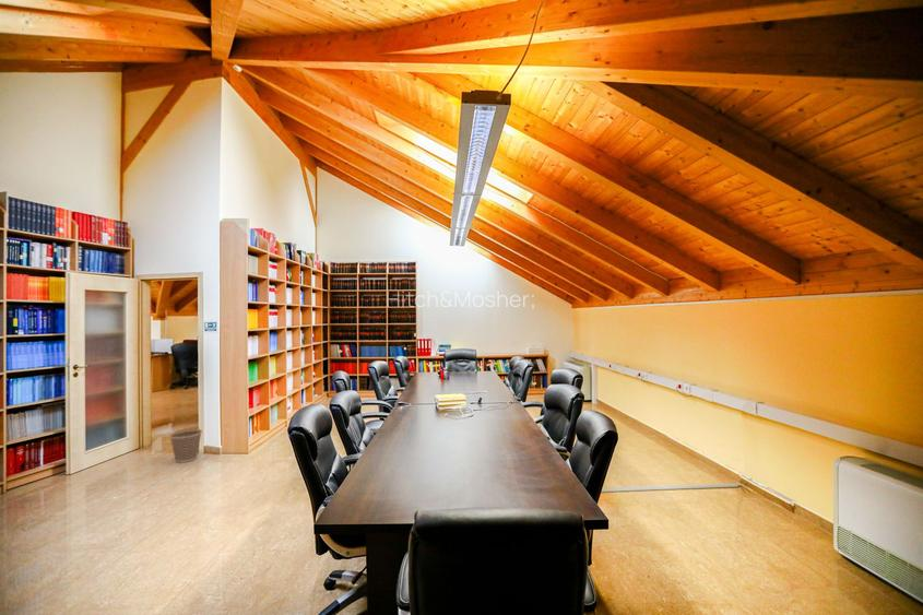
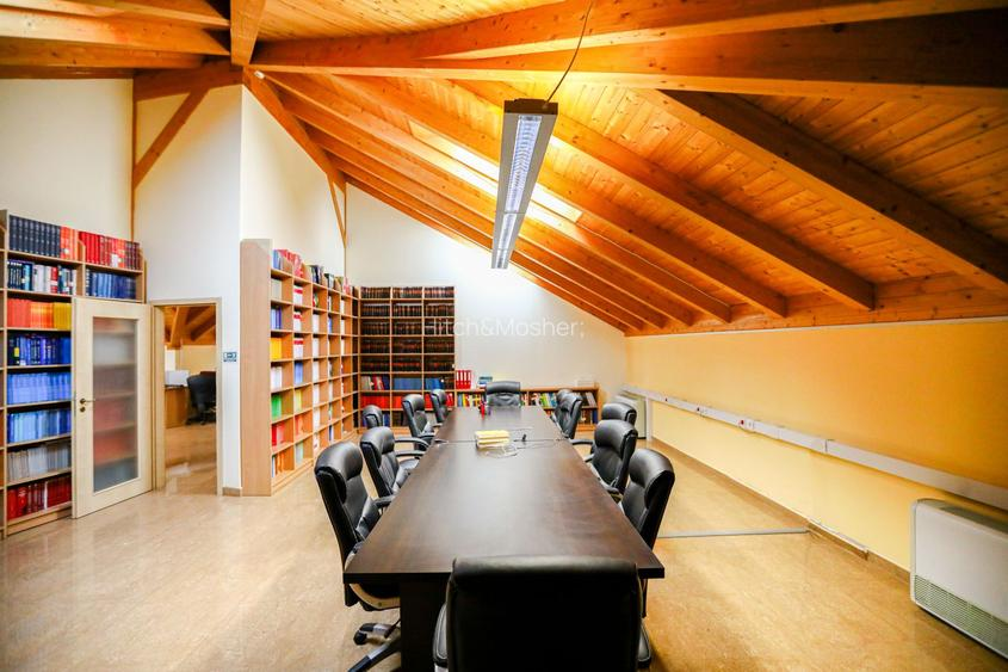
- wastebasket (186, 446)
